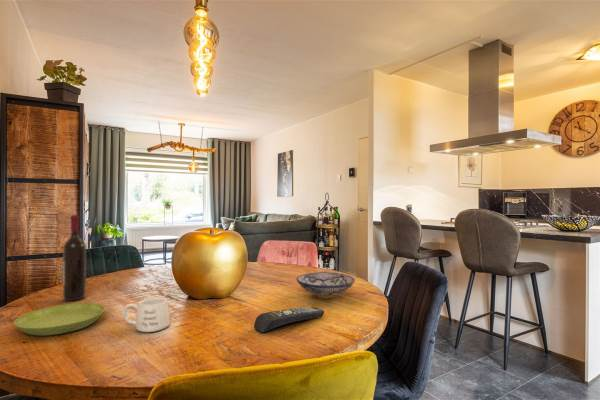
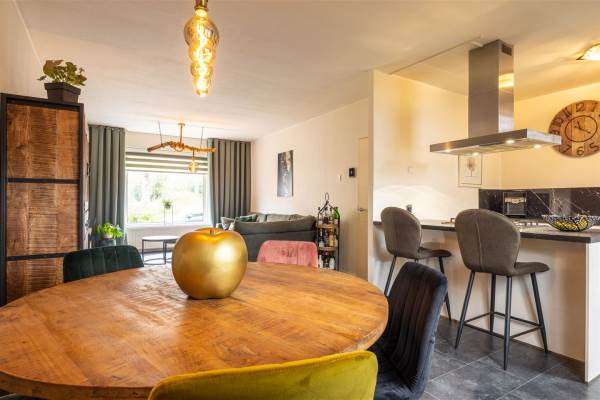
- wine bottle (74, 256)
- bowl (325, 287)
- remote control (290, 316)
- mug (146, 314)
- saucer (62, 319)
